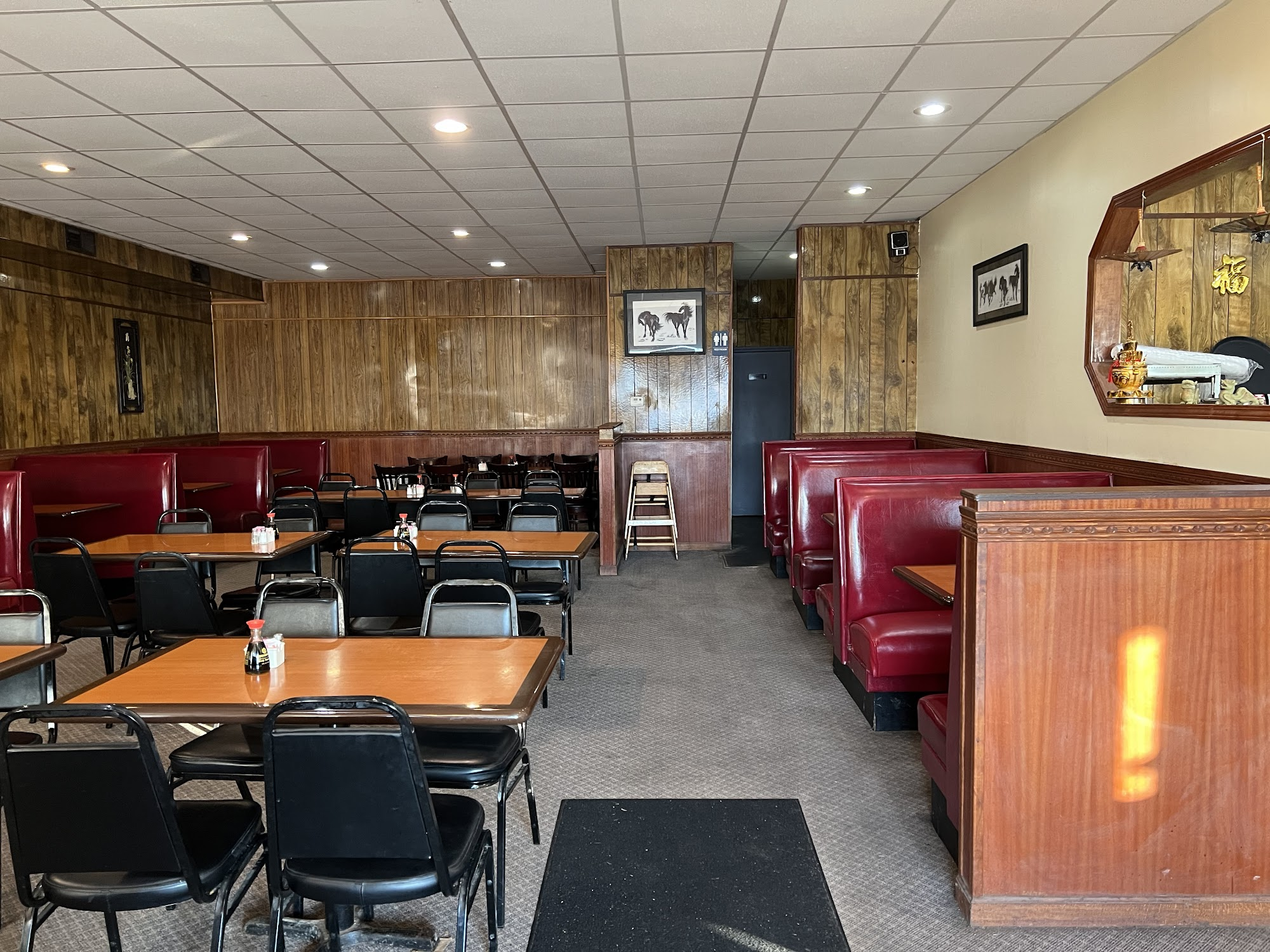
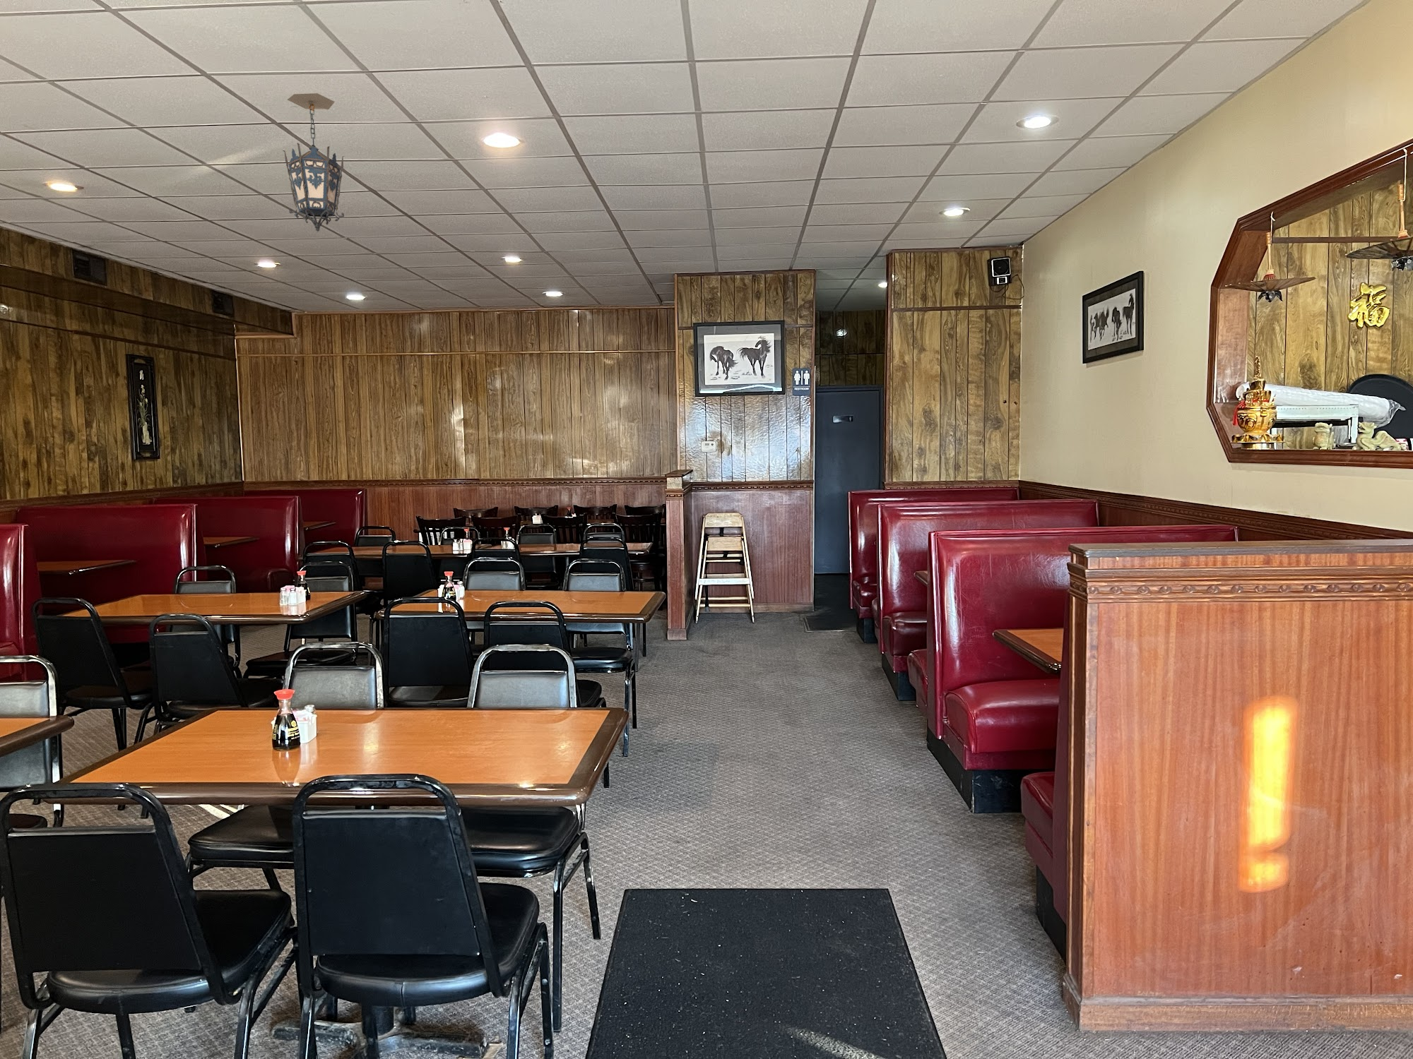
+ hanging lantern (315, 167)
